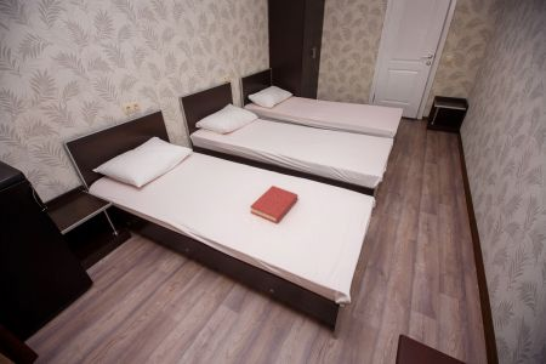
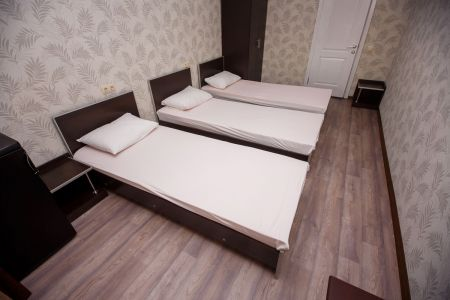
- hardback book (274, 203)
